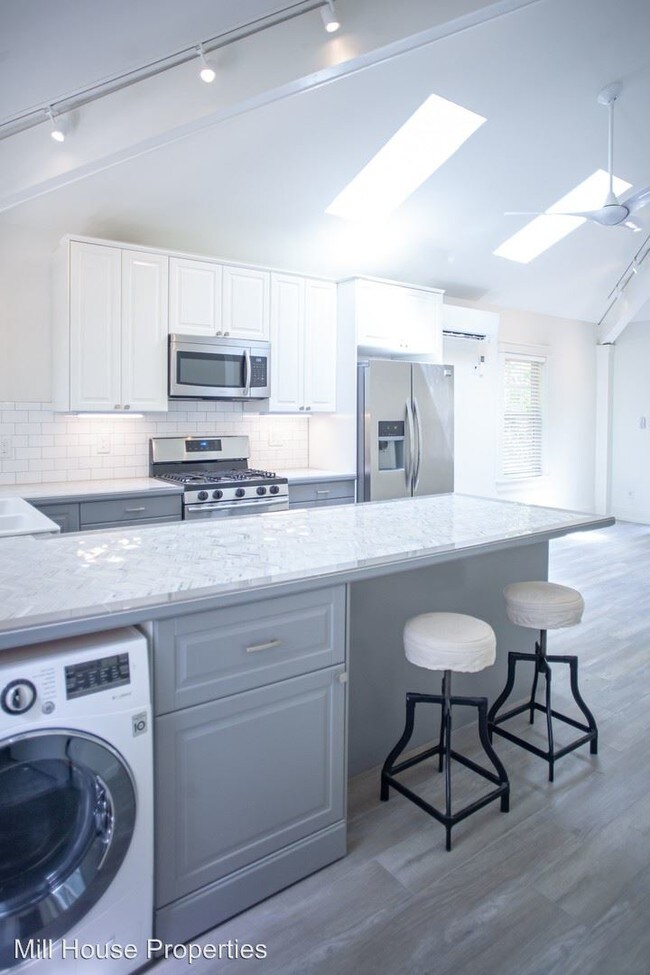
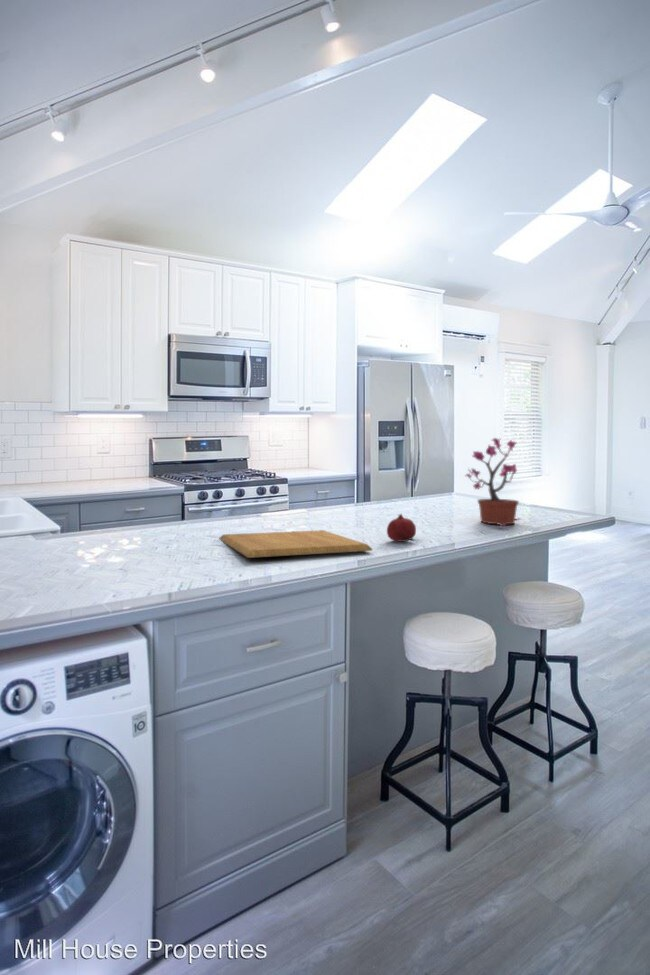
+ chopping board (291, 541)
+ fruit (401, 527)
+ potted plant (502, 481)
